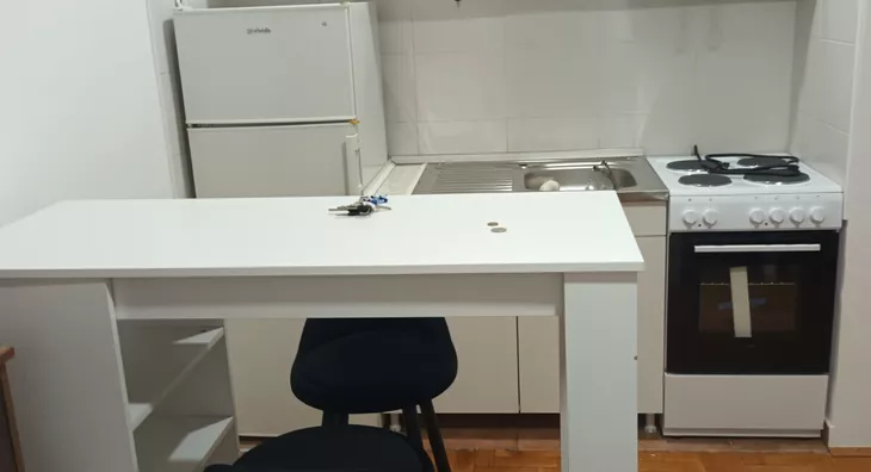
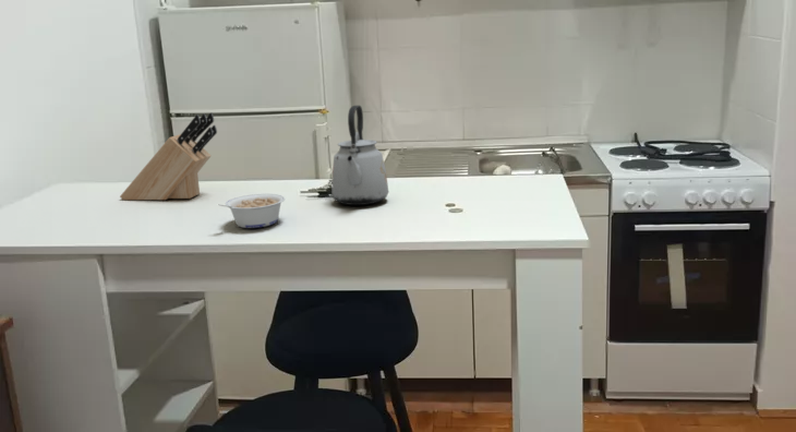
+ knife block (169, 155)
+ legume (255, 209)
+ kettle (355, 156)
